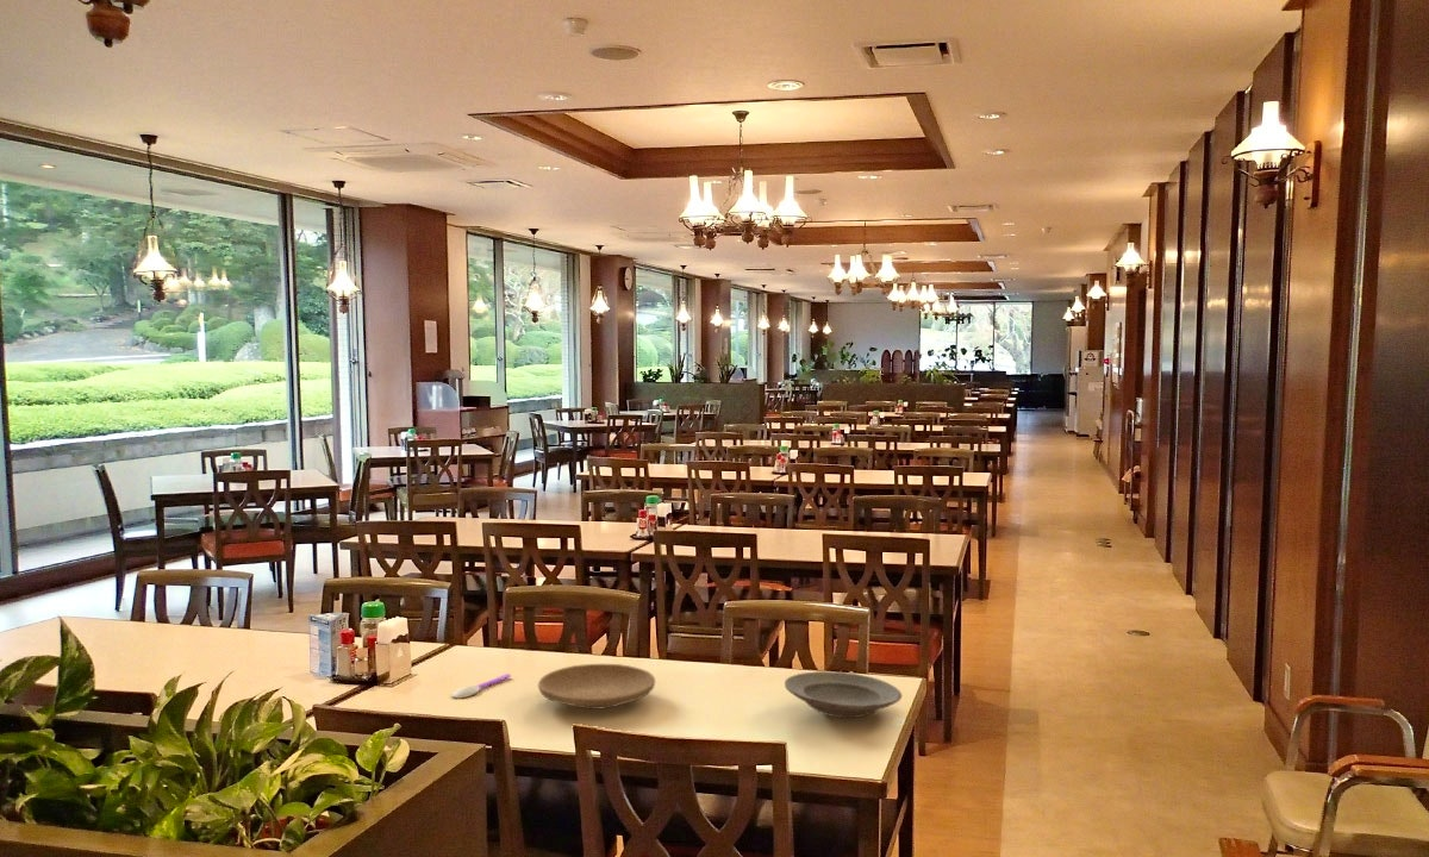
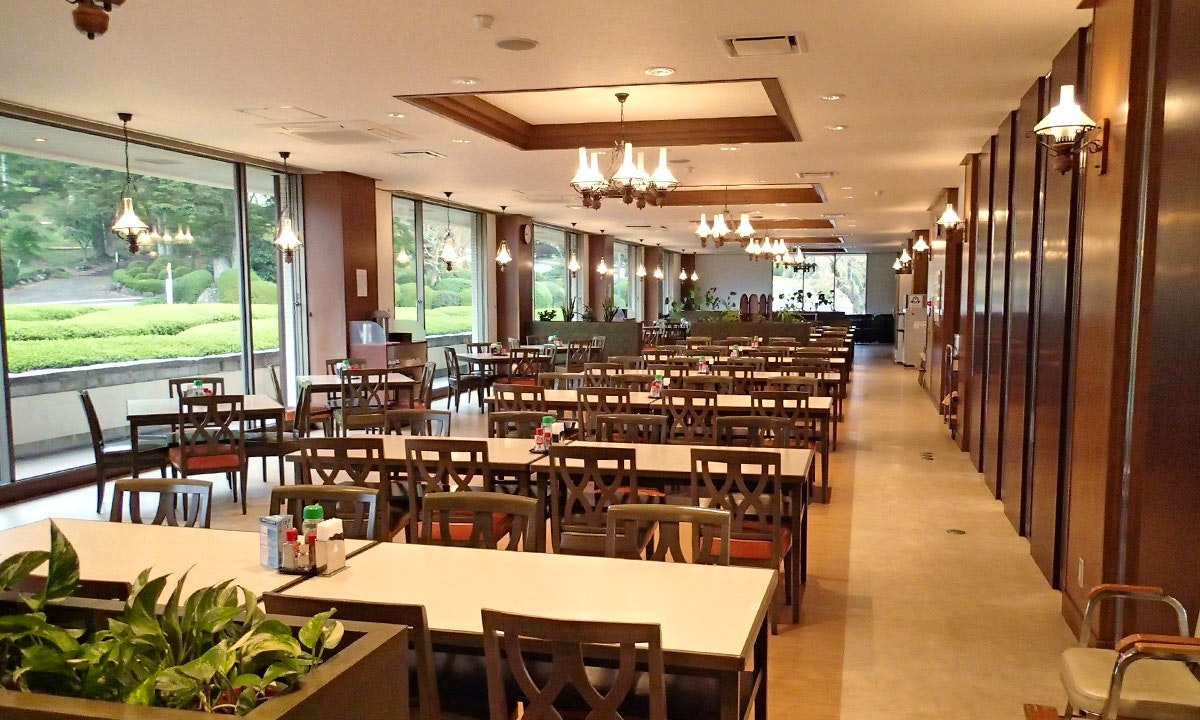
- plate (597, 689)
- plate (842, 698)
- spoon (482, 684)
